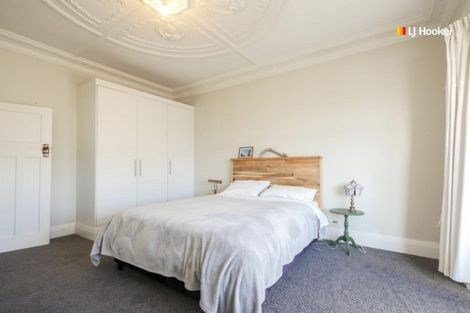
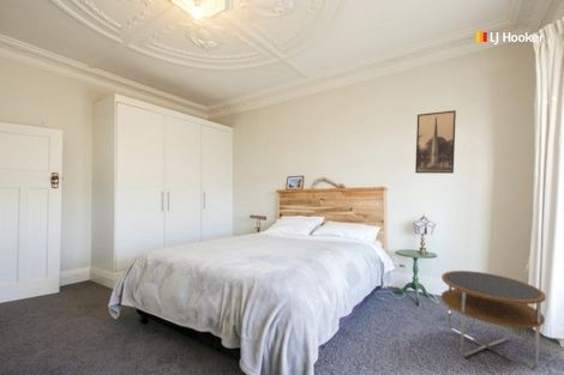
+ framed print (434, 143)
+ side table (487, 315)
